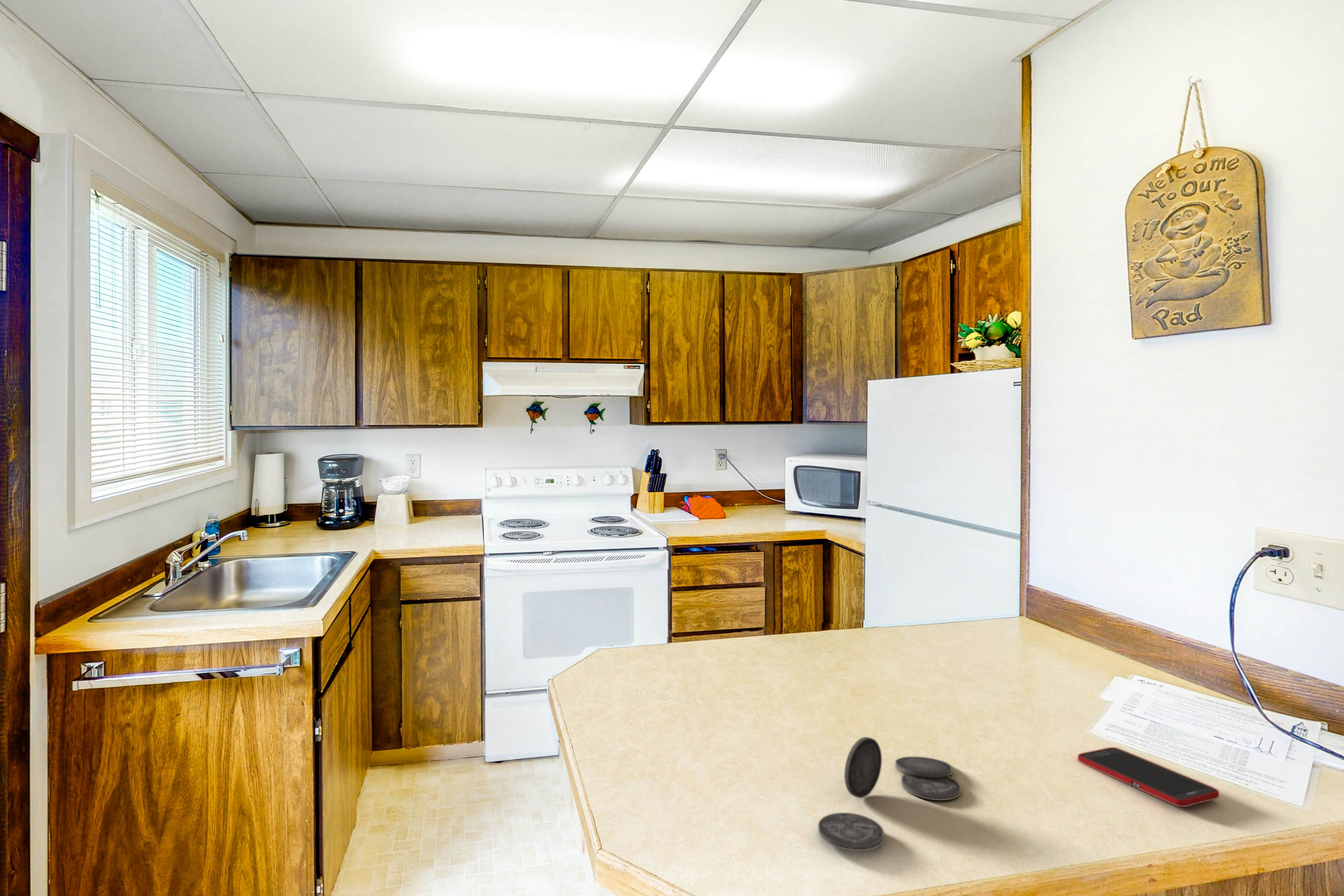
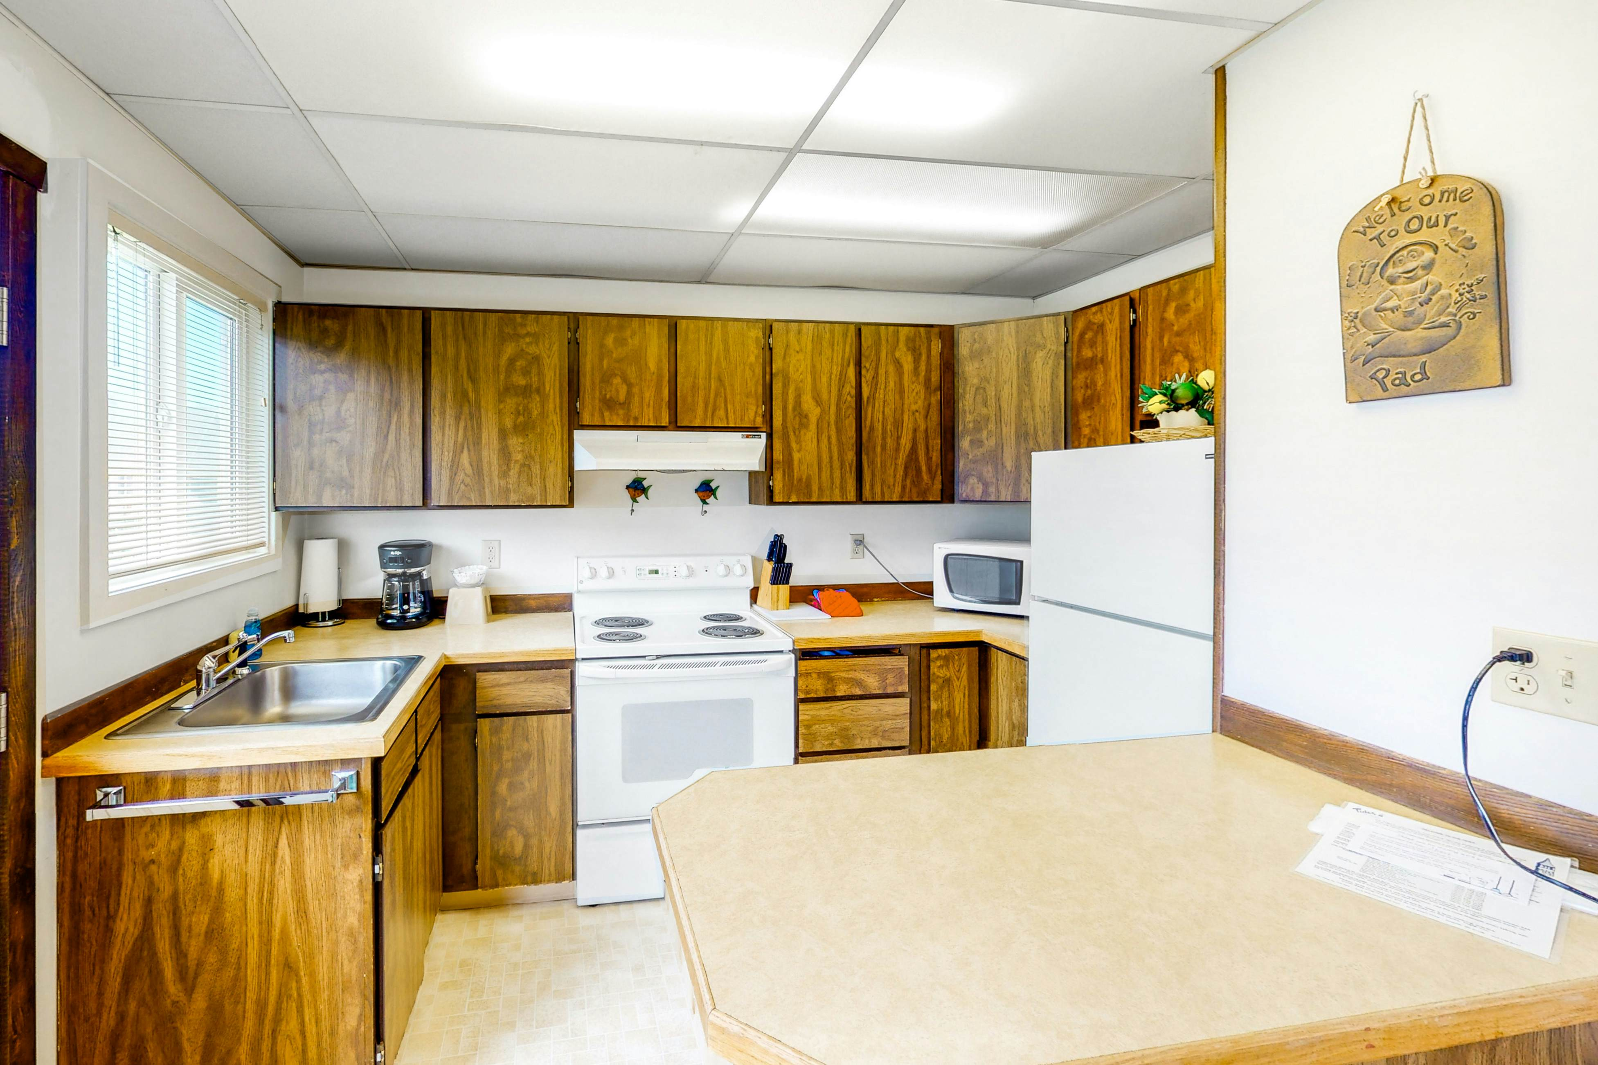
- cell phone (1144, 775)
- plate (896, 767)
